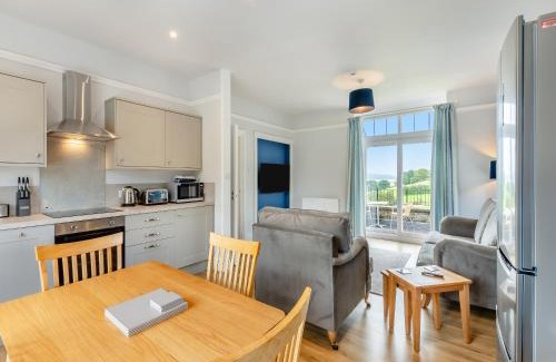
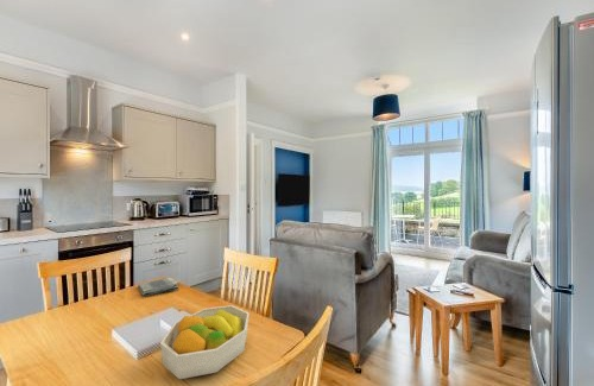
+ fruit bowl (209, 334)
+ dish towel (158, 285)
